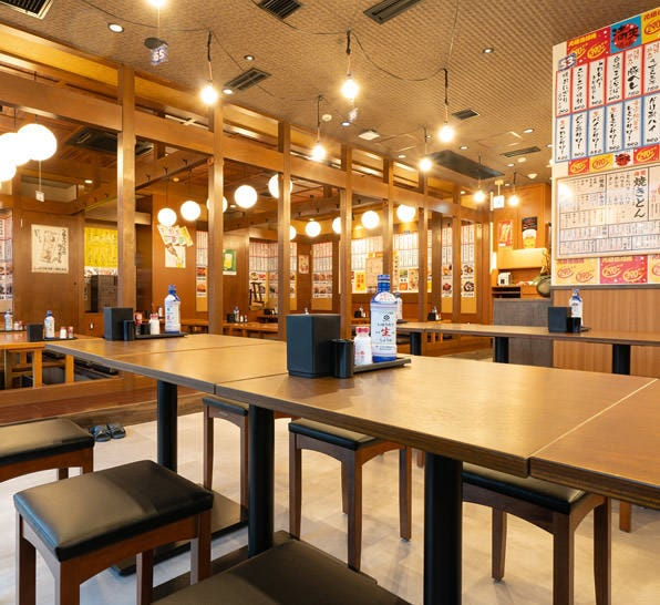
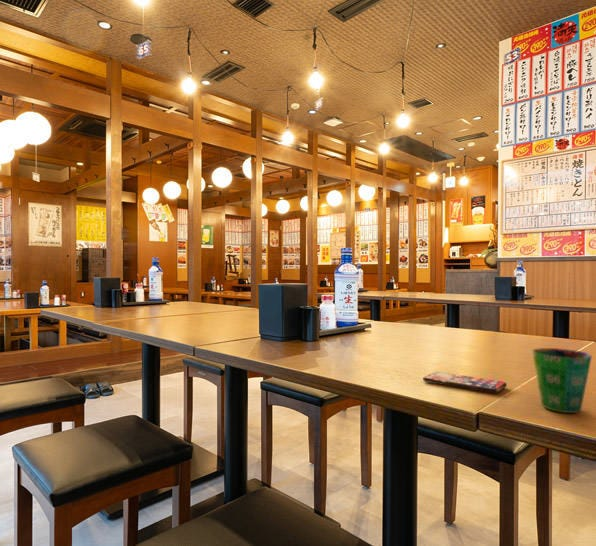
+ cup (561, 378)
+ smartphone (463, 381)
